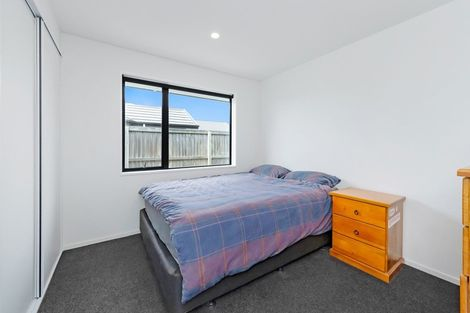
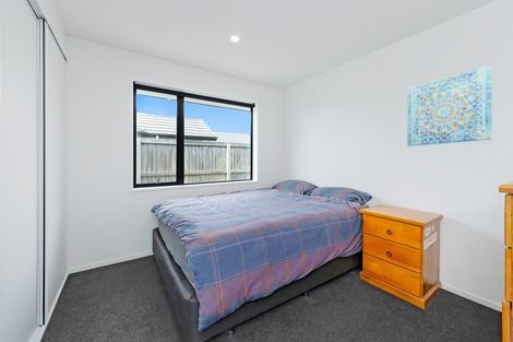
+ wall art (444, 110)
